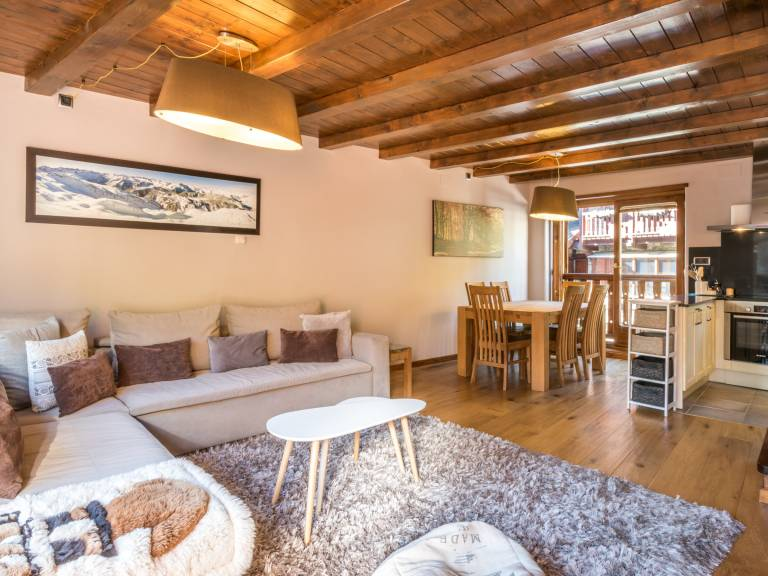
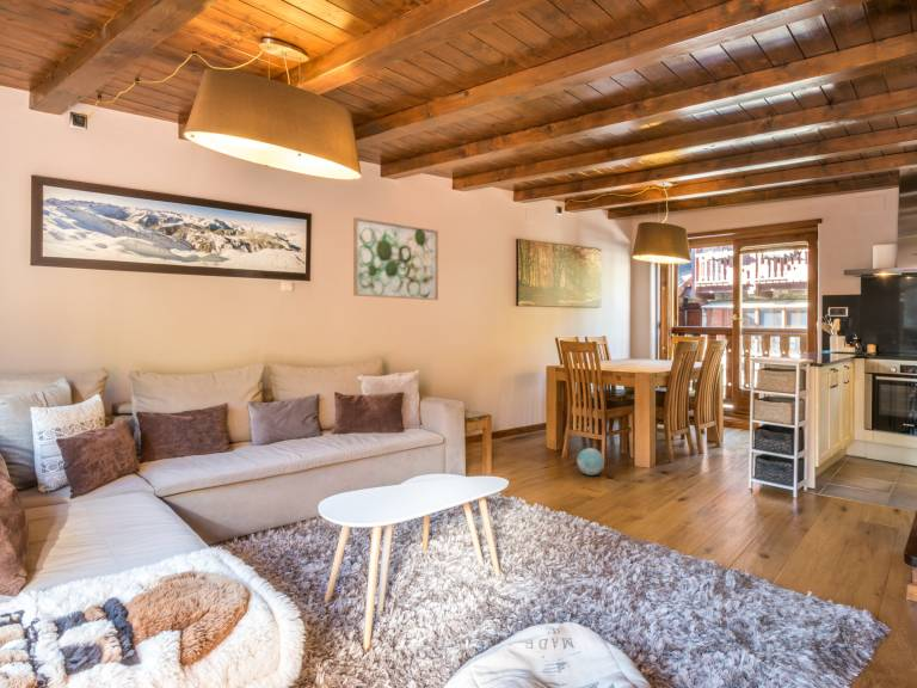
+ decorative ball (590, 461)
+ wall art (399, 260)
